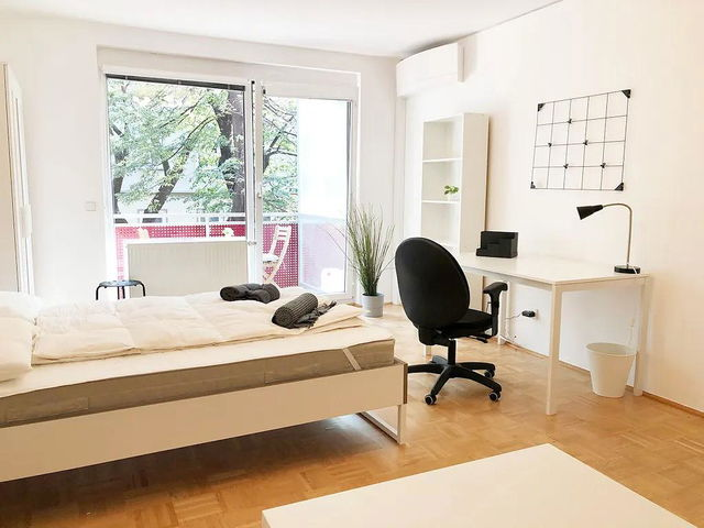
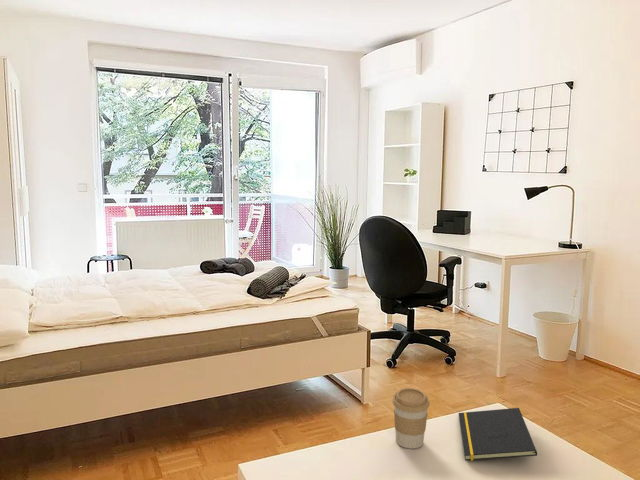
+ coffee cup (410, 417)
+ notepad (494, 432)
